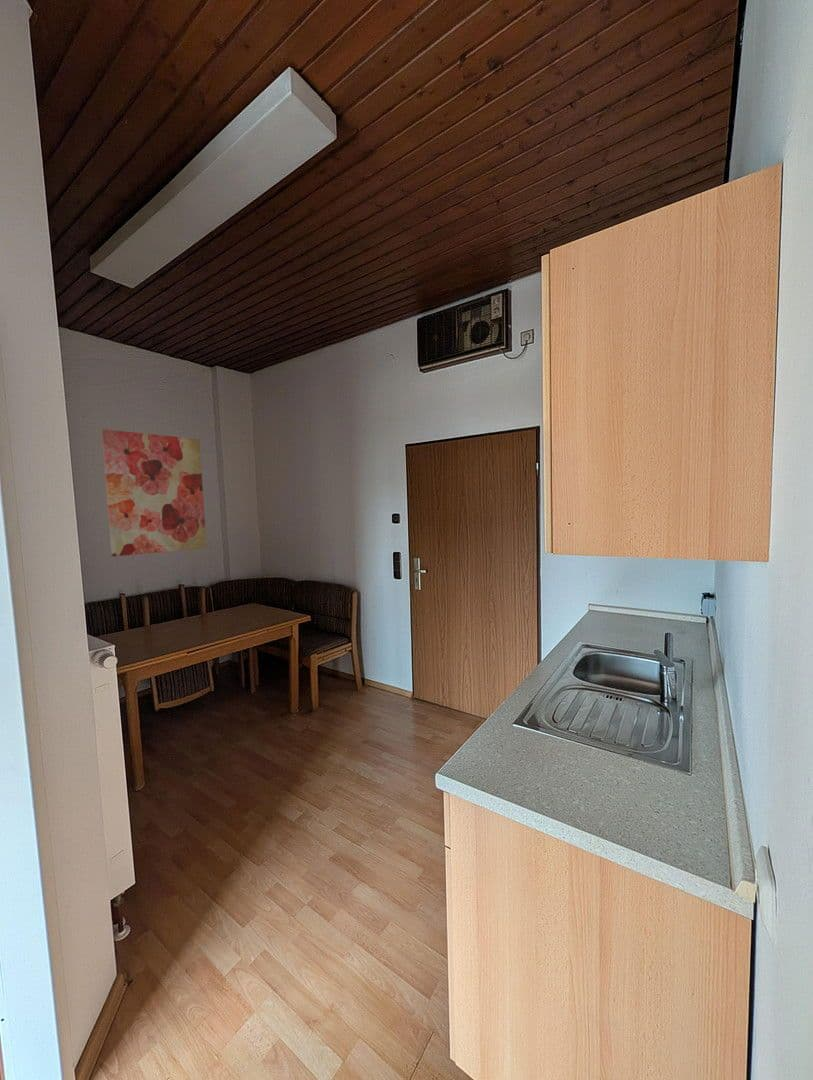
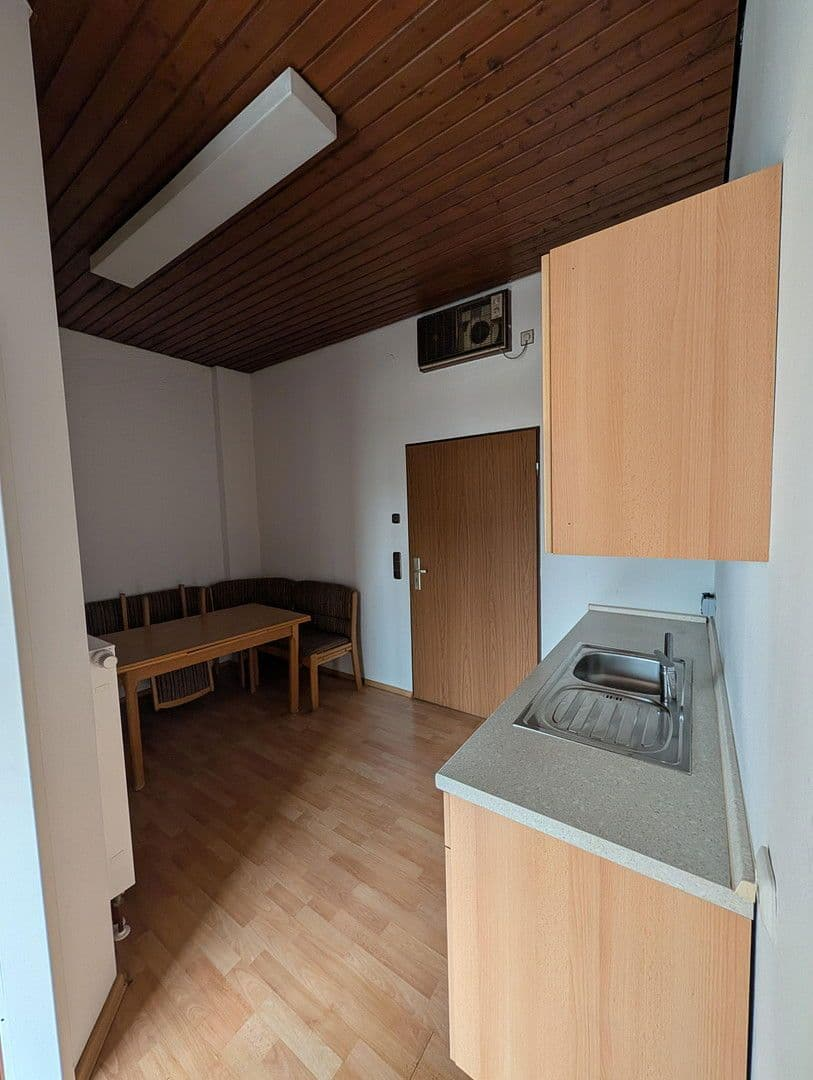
- wall art (158, 493)
